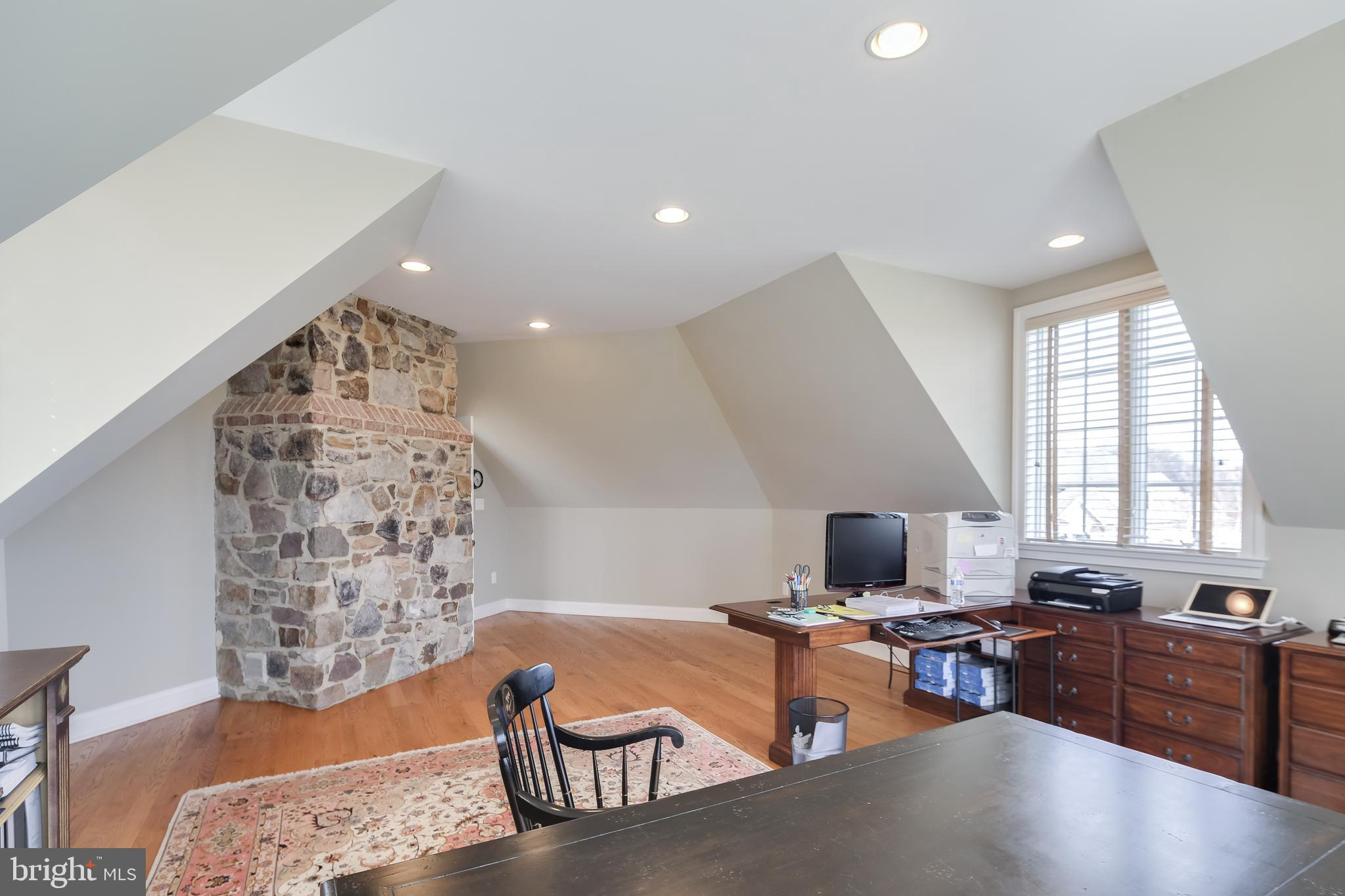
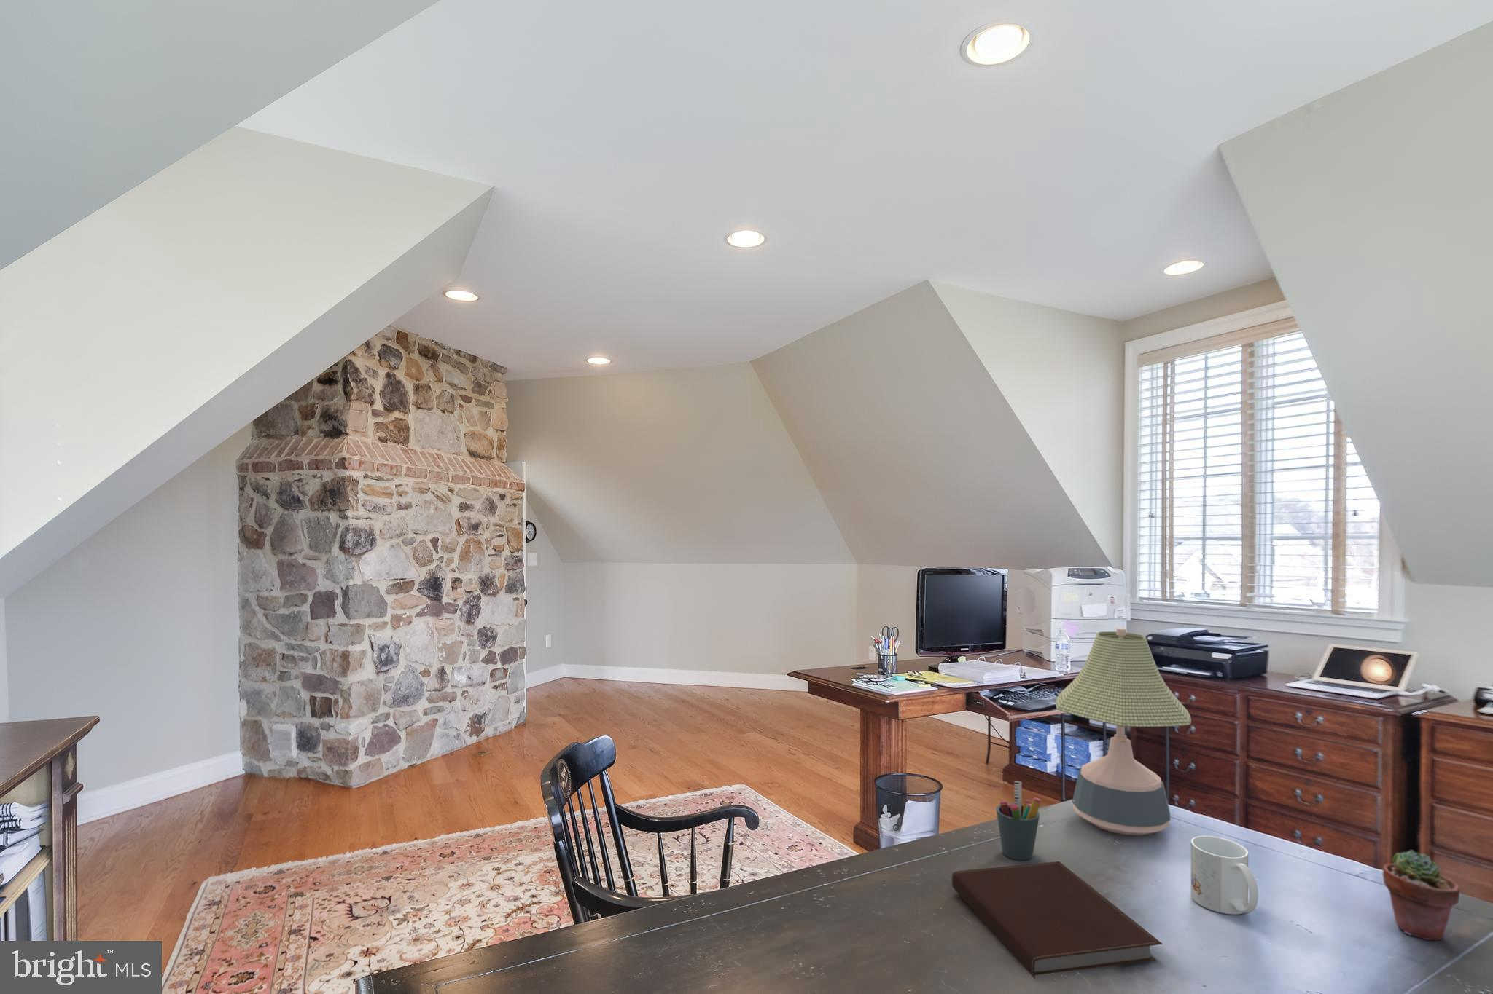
+ potted succulent (1420, 891)
+ pen holder (1018, 821)
+ mug (1227, 879)
+ desk lamp (1120, 726)
+ notebook (1048, 914)
